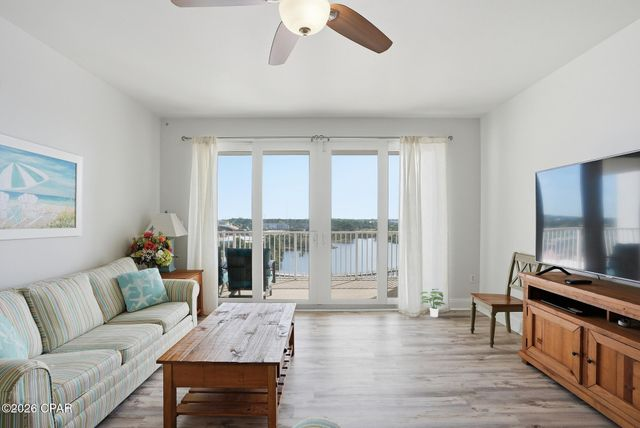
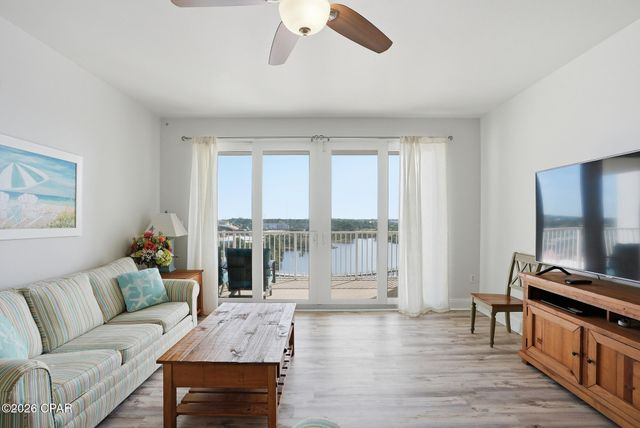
- potted plant (433, 302)
